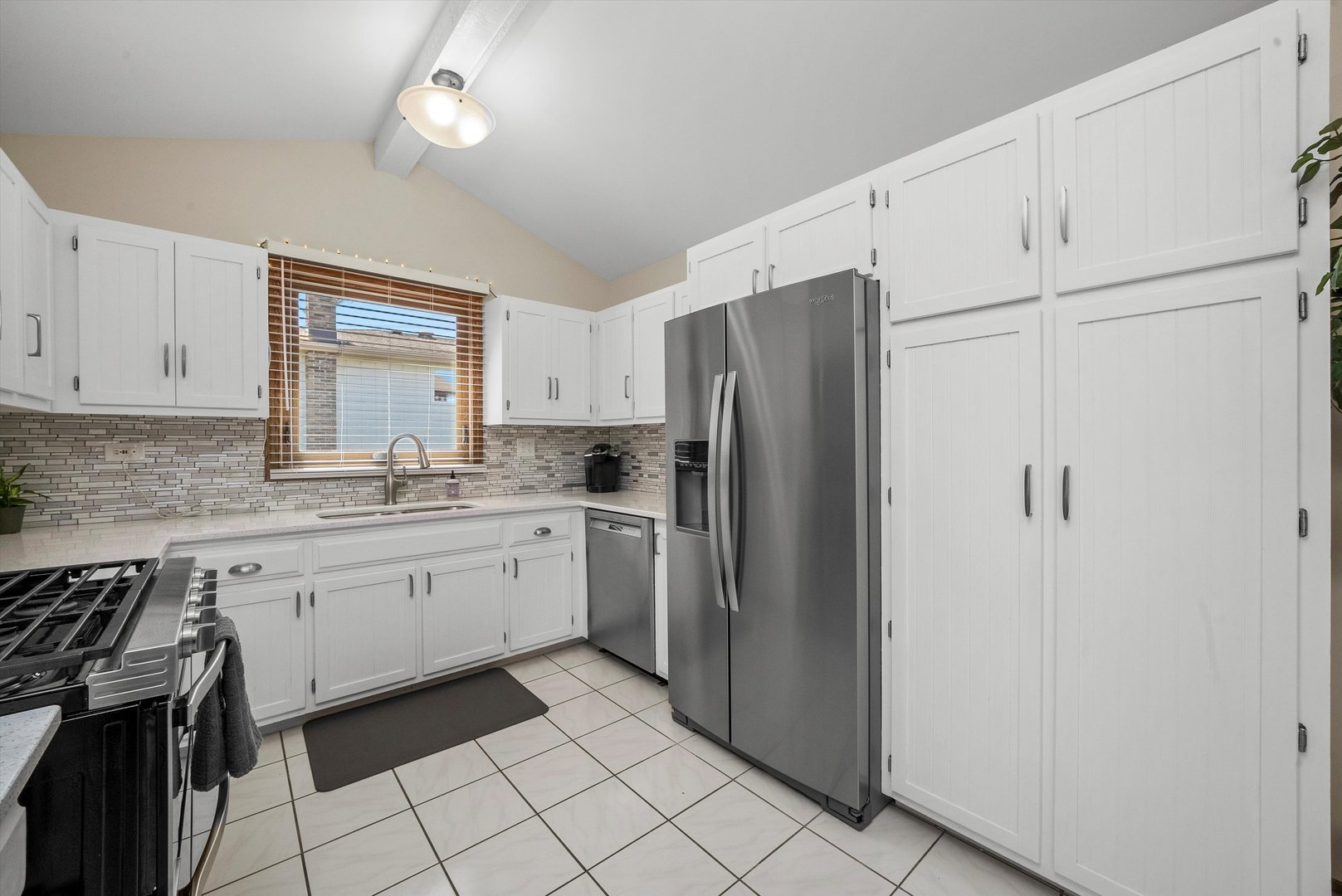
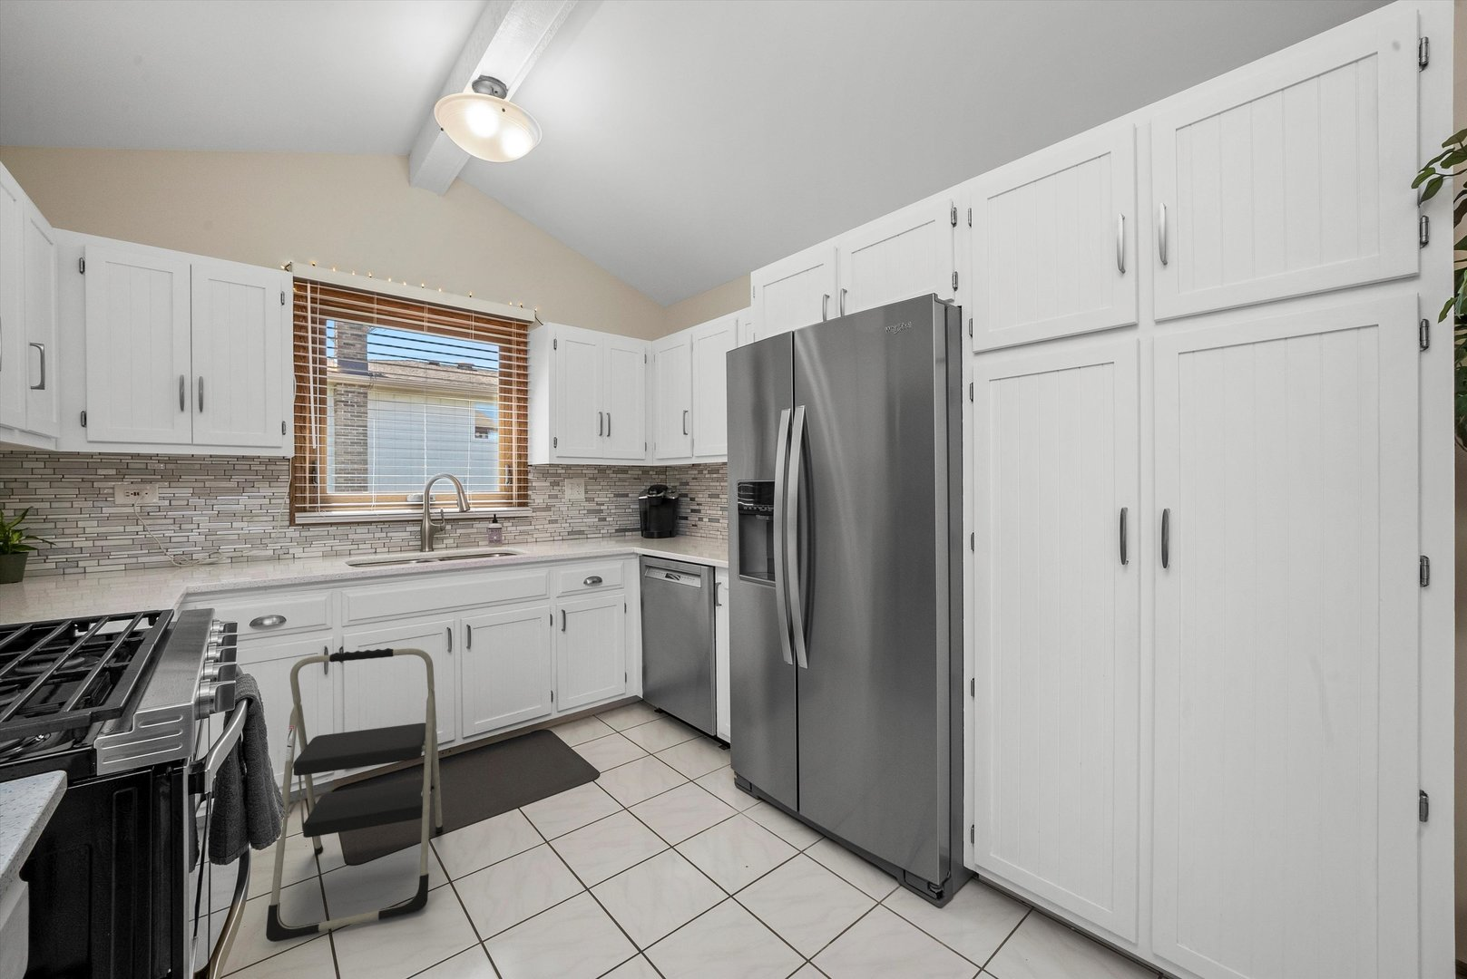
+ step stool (365, 764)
